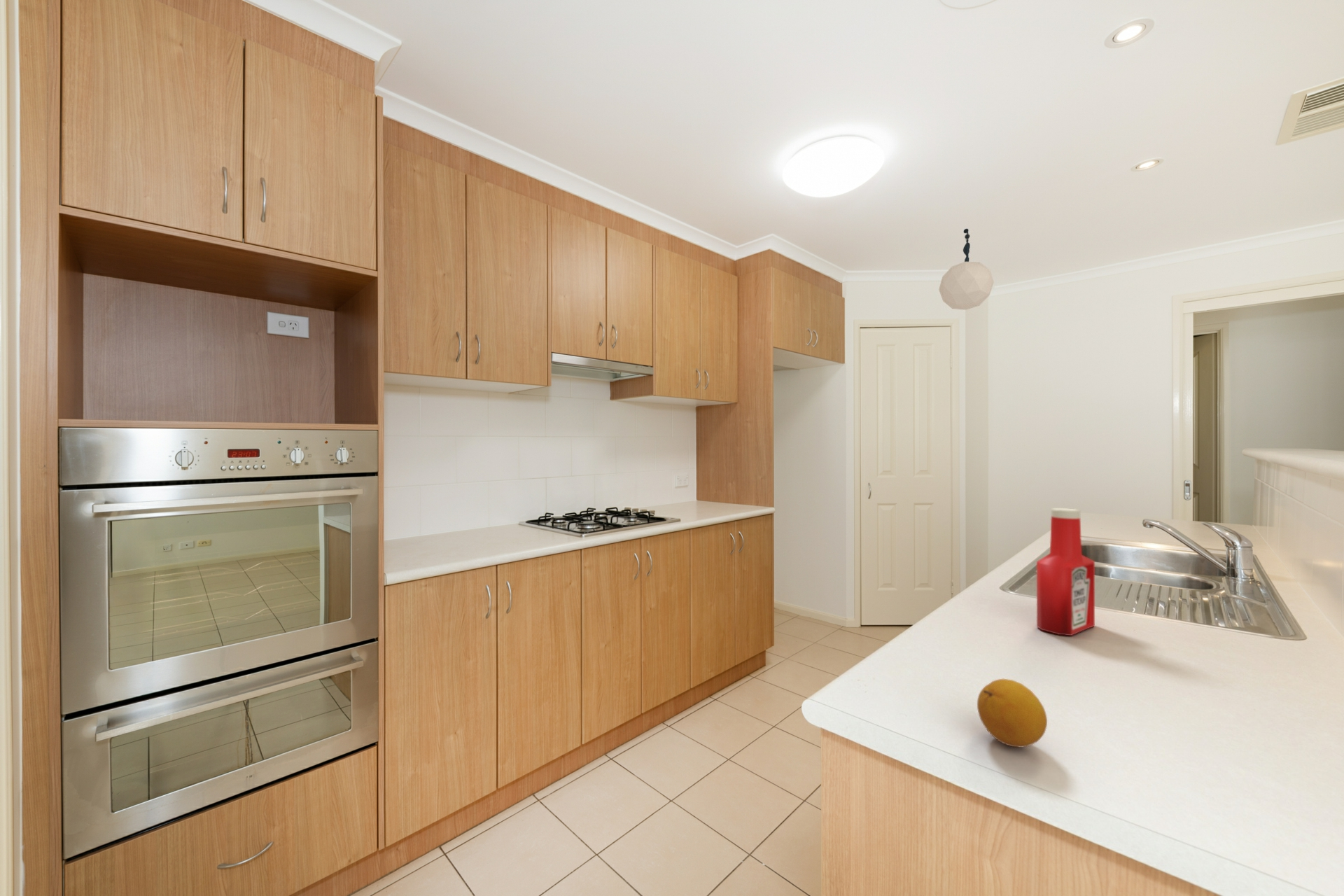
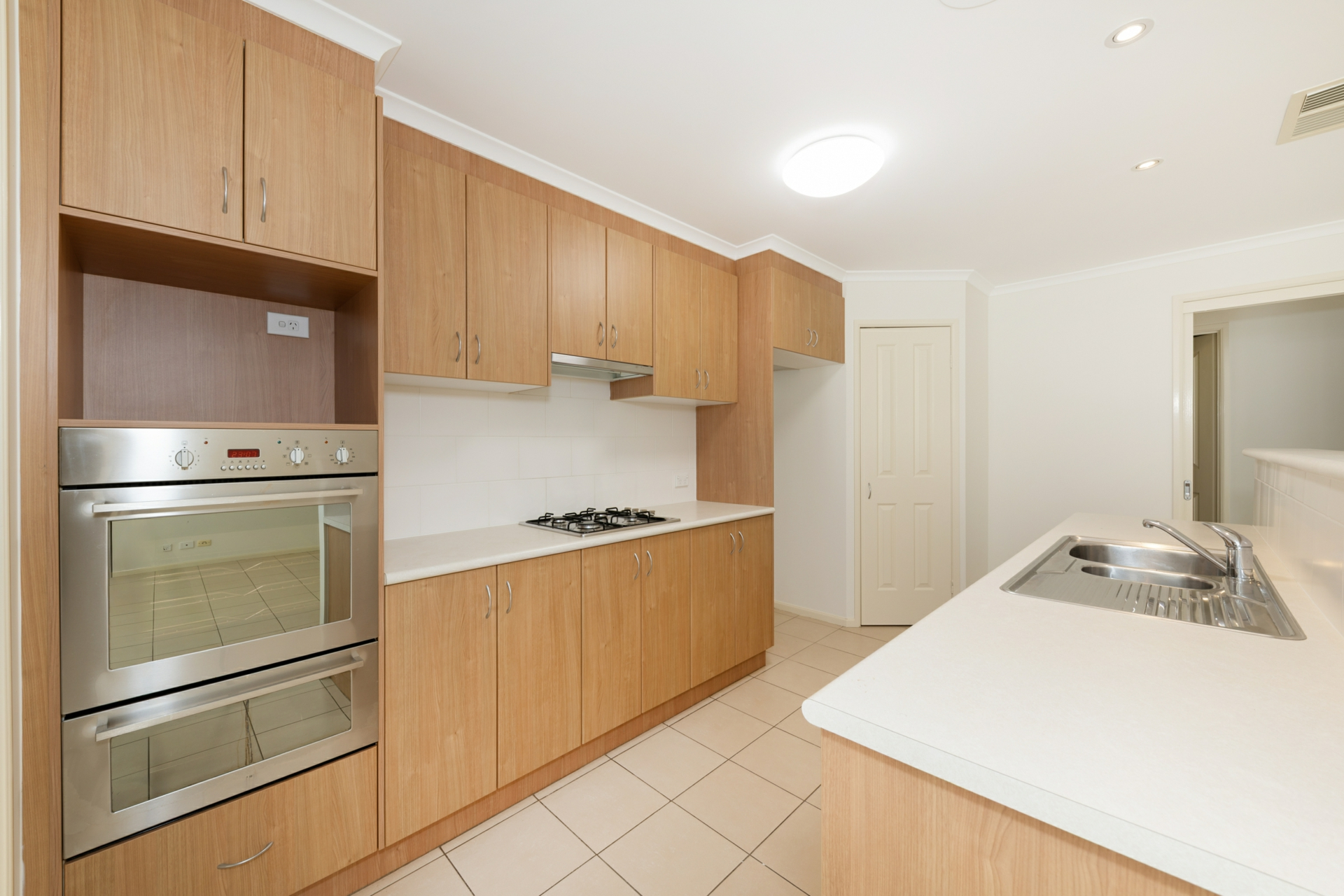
- soap bottle (1065, 568)
- fruit (1011, 712)
- pendant light (965, 270)
